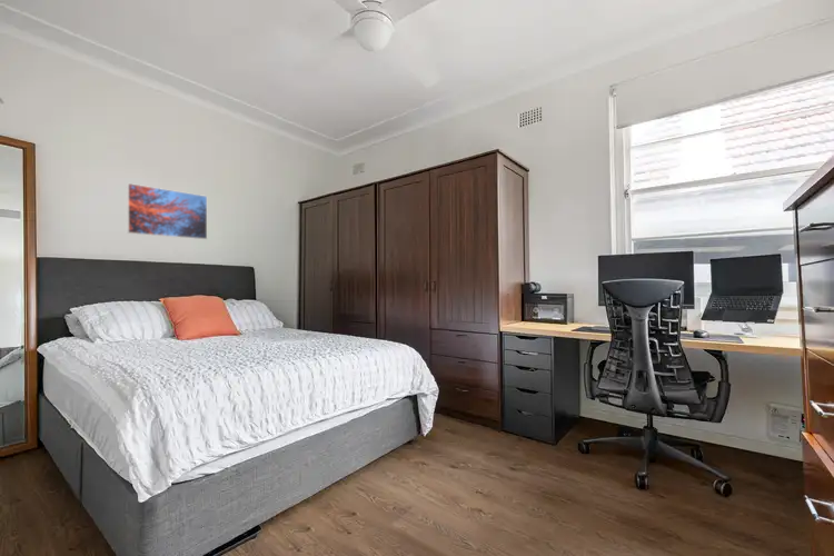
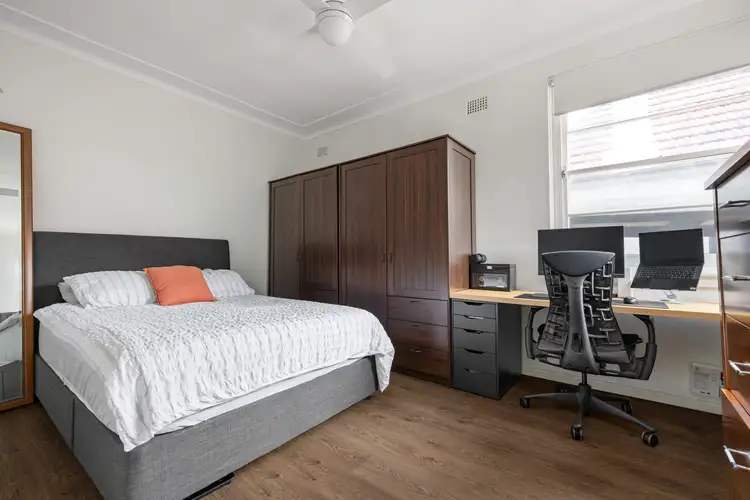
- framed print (169, 212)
